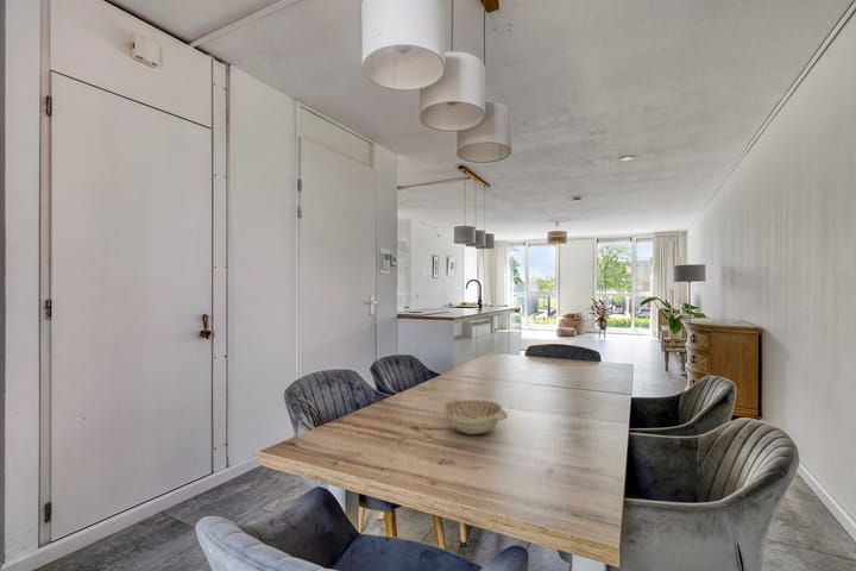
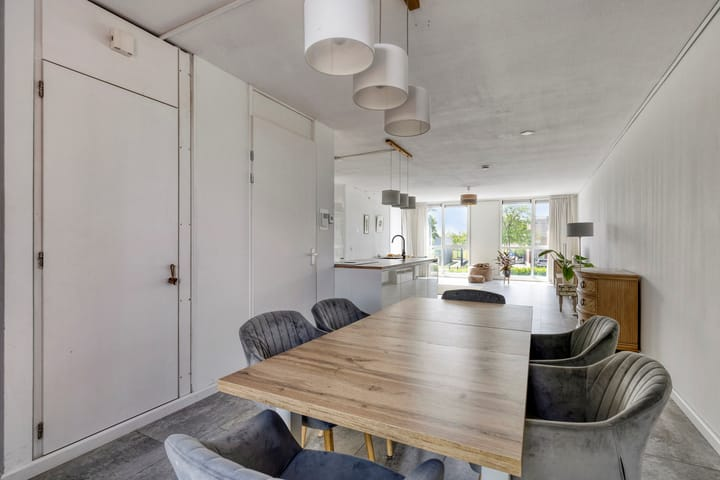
- decorative bowl (472, 418)
